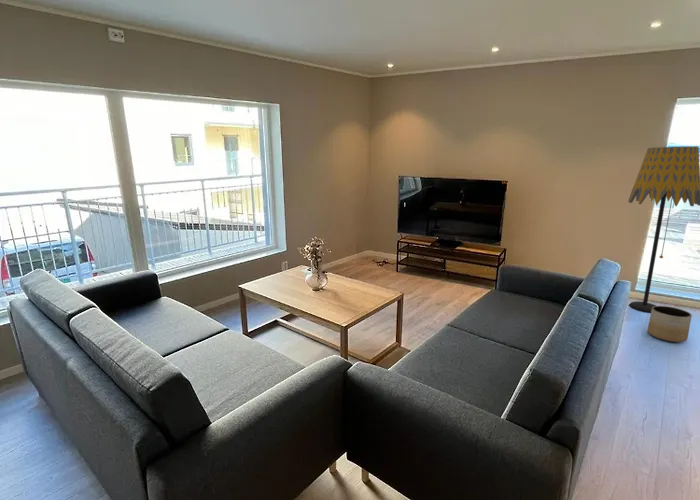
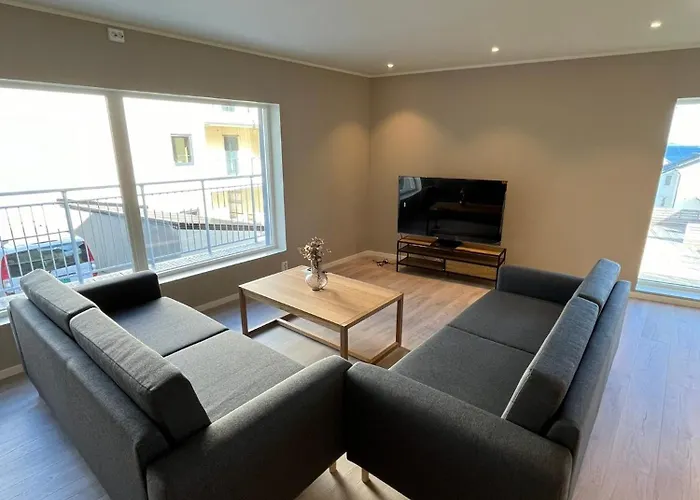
- planter (668, 323)
- floor lamp (657, 231)
